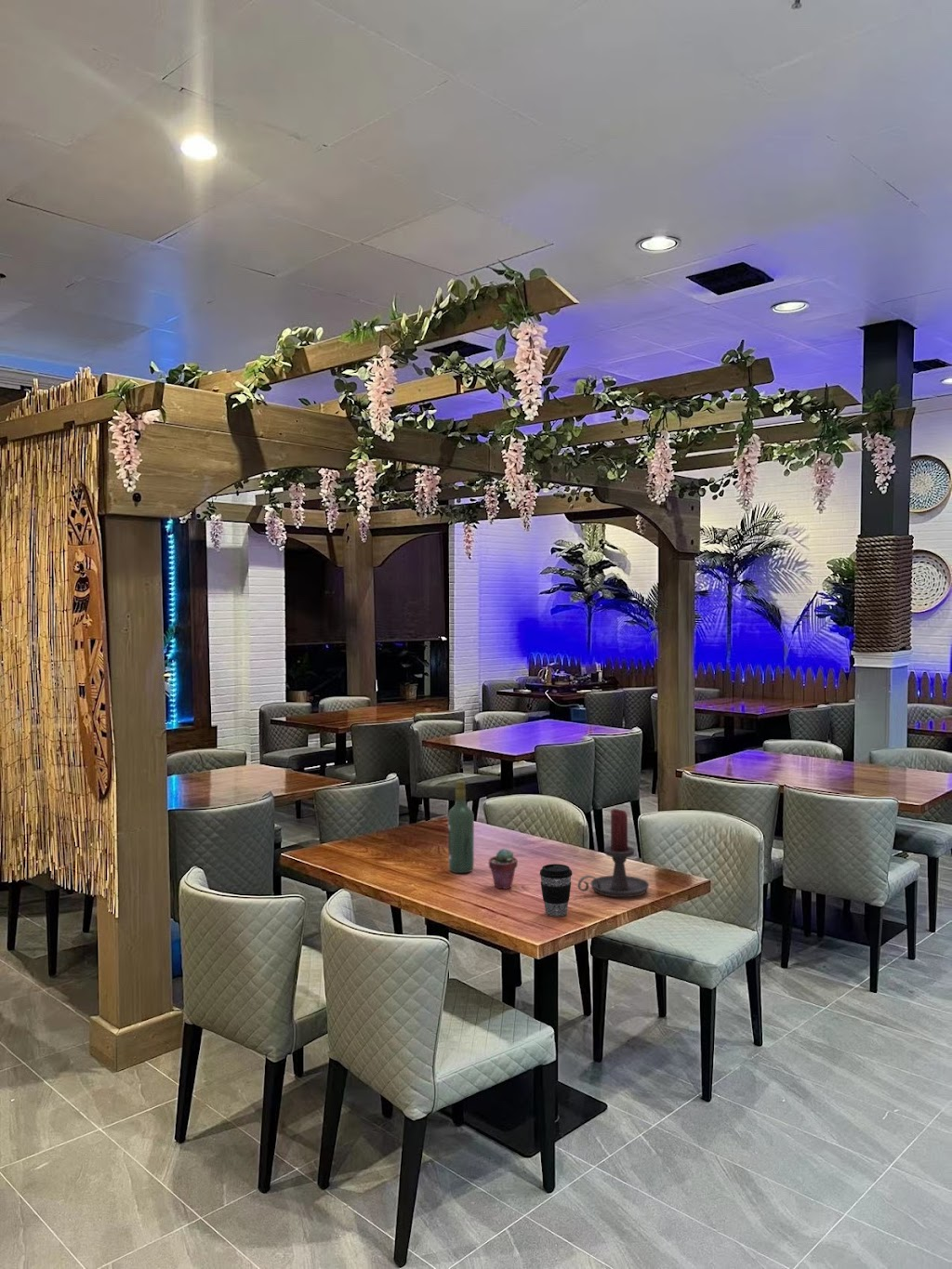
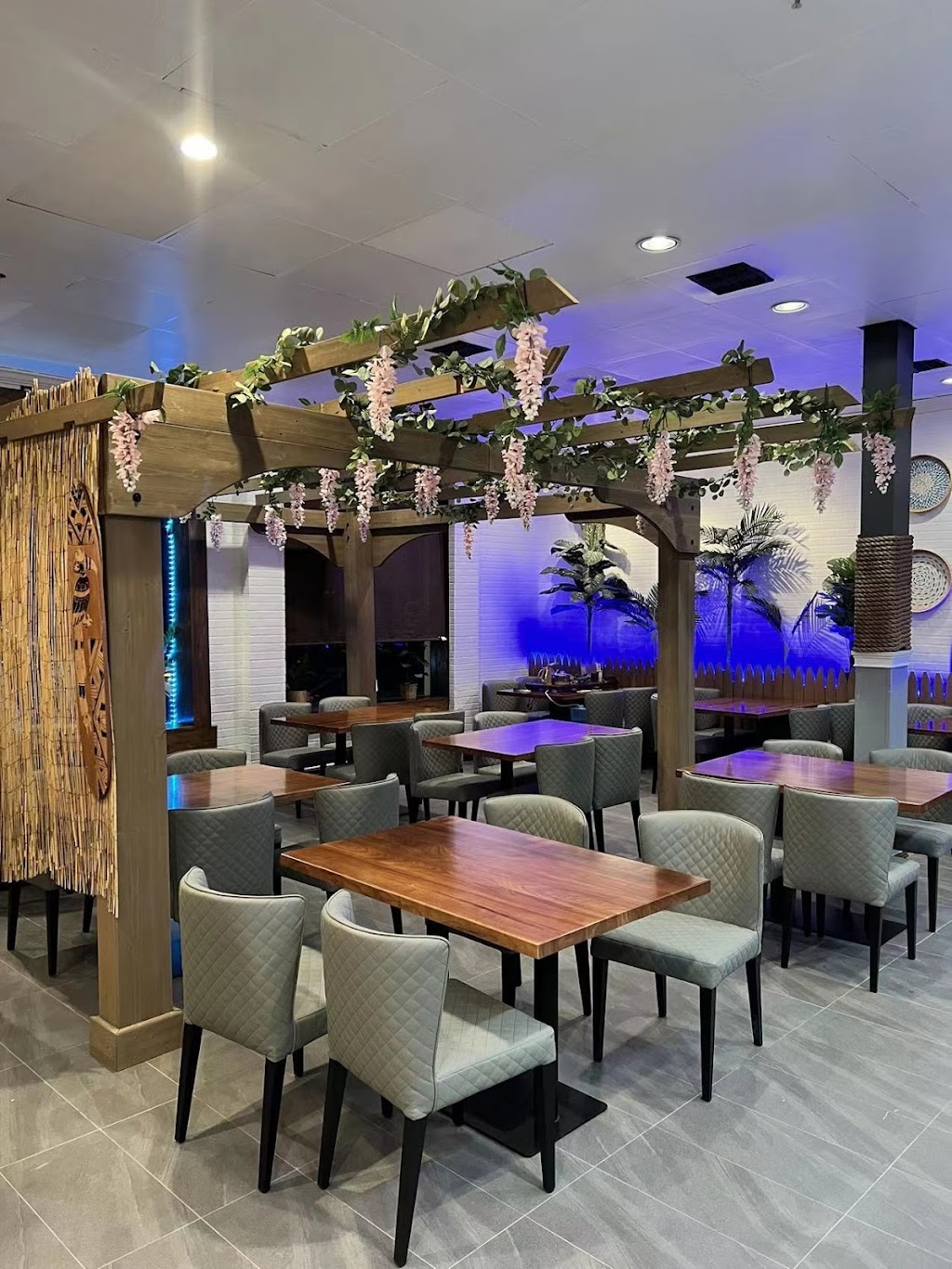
- wine bottle (460, 826)
- candle holder (612, 851)
- potted succulent (503, 866)
- coffee cup (556, 890)
